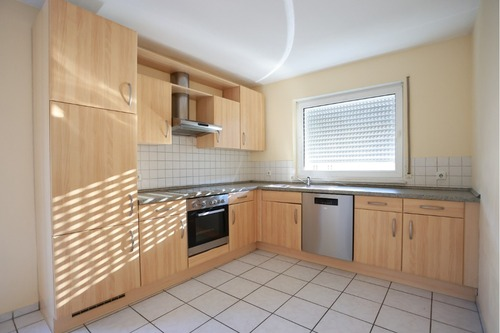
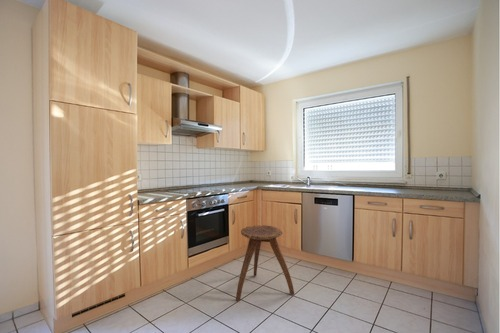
+ stool (255, 260)
